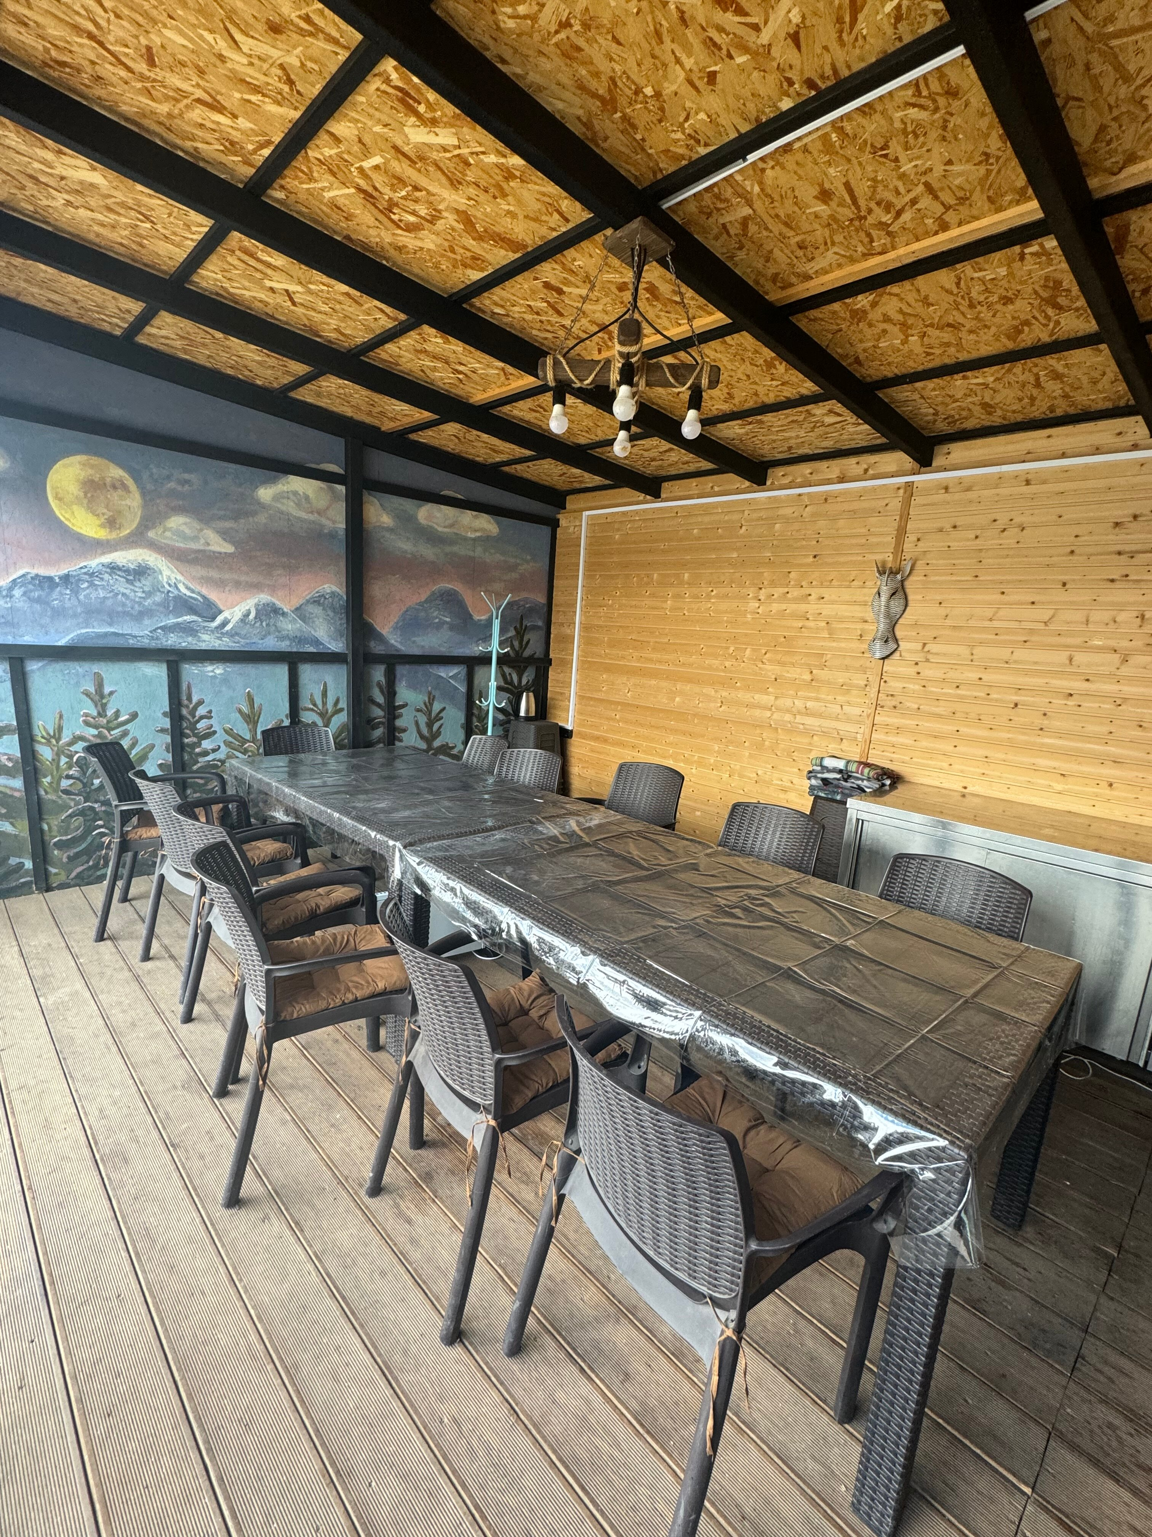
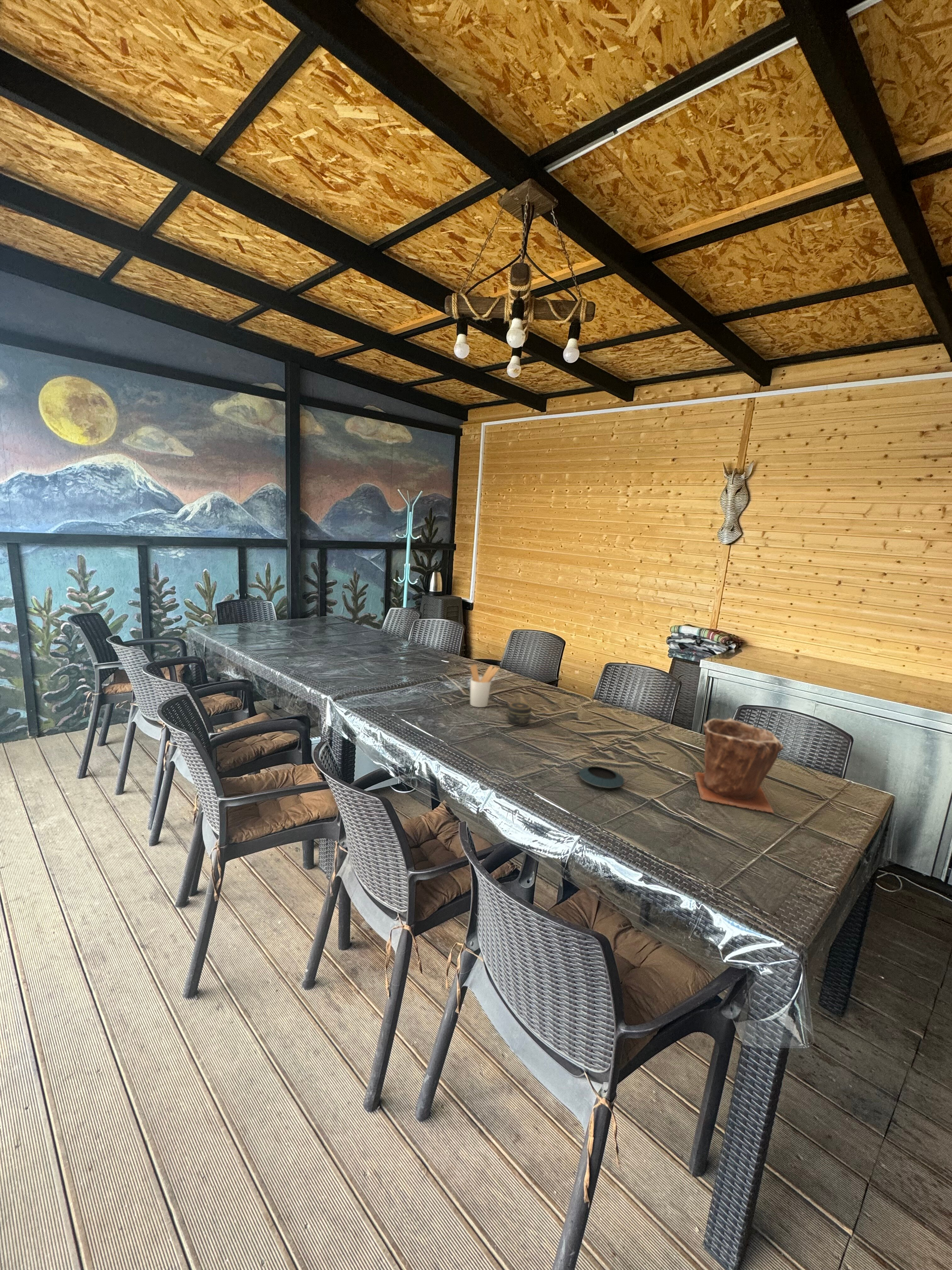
+ plant pot (737, 760)
+ saucer (601, 775)
+ jar (519, 714)
+ utensil holder (484, 685)
